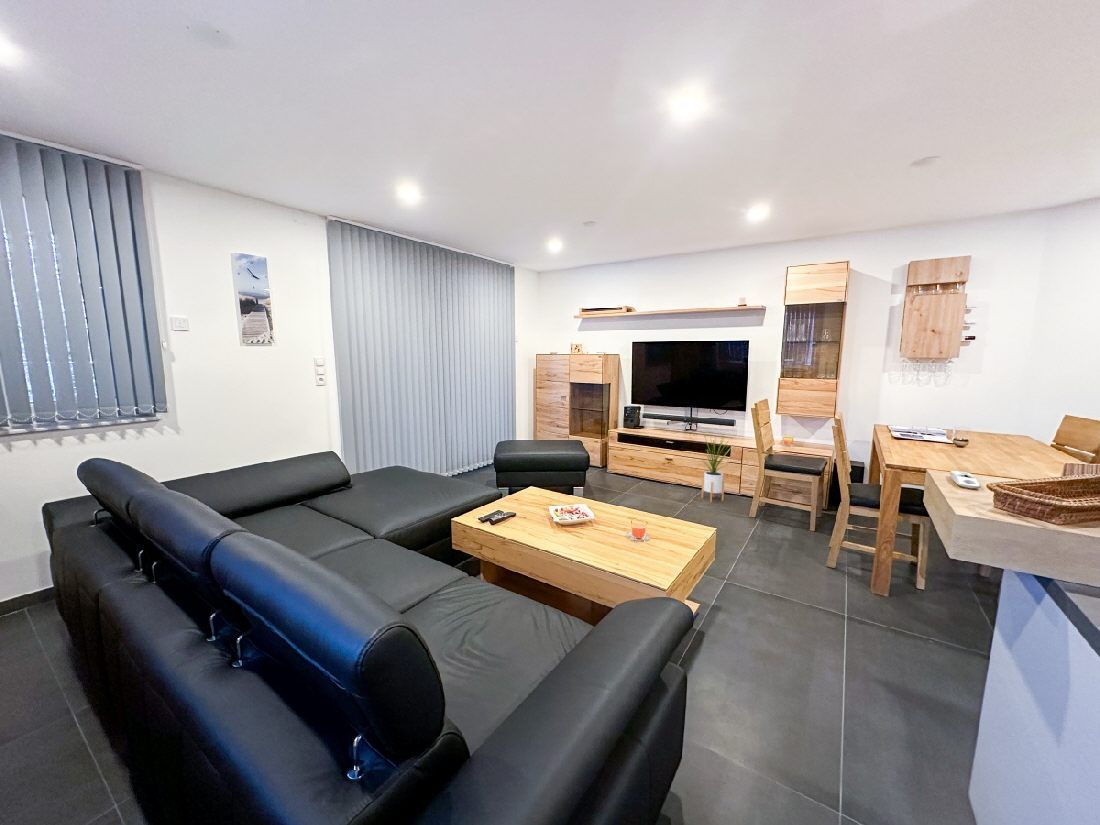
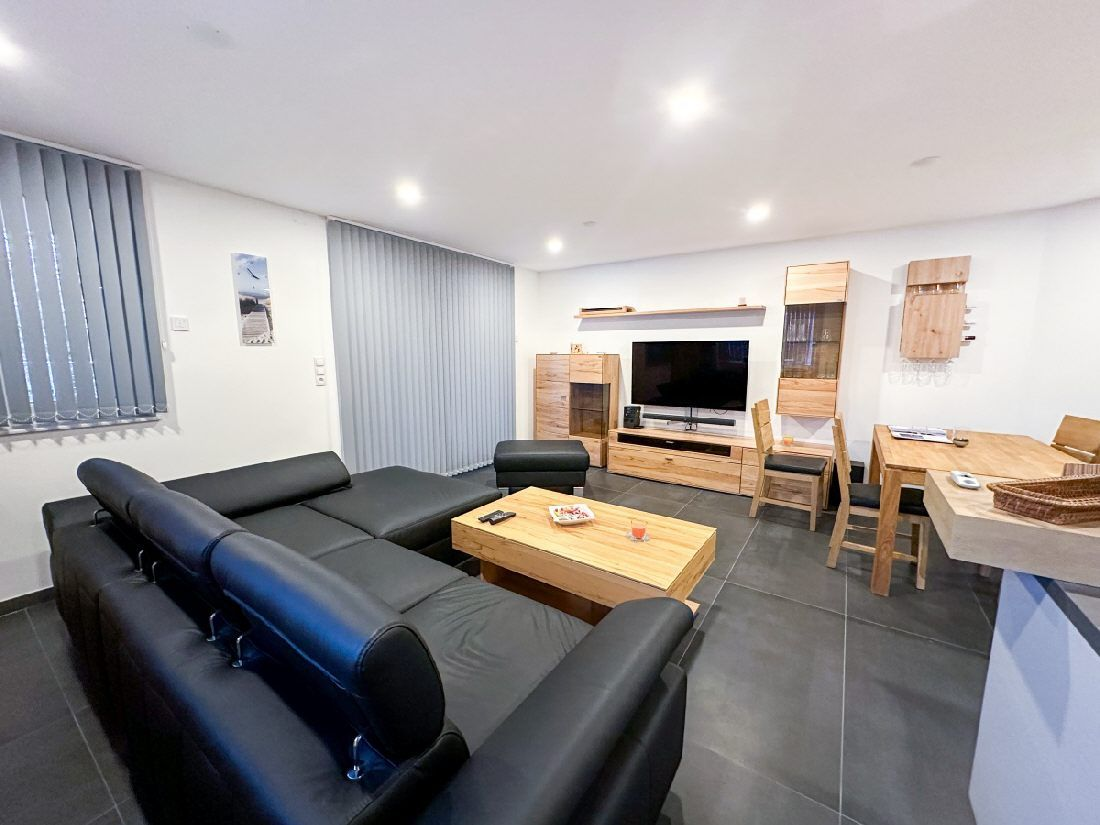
- house plant (713, 465)
